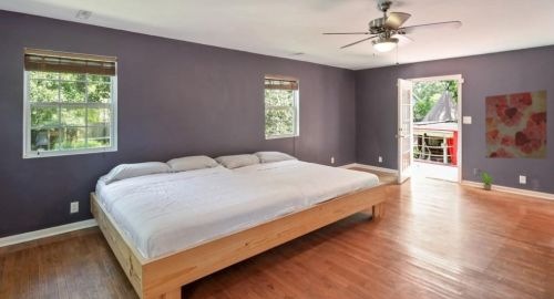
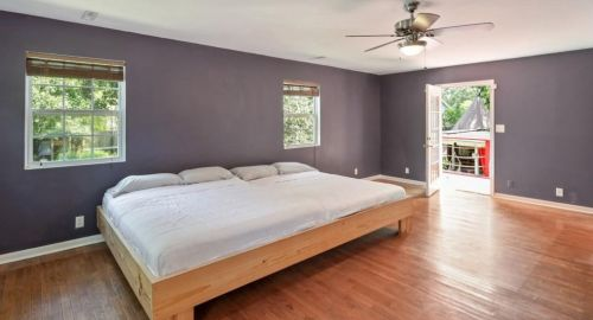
- potted plant (488, 181)
- wall art (514, 125)
